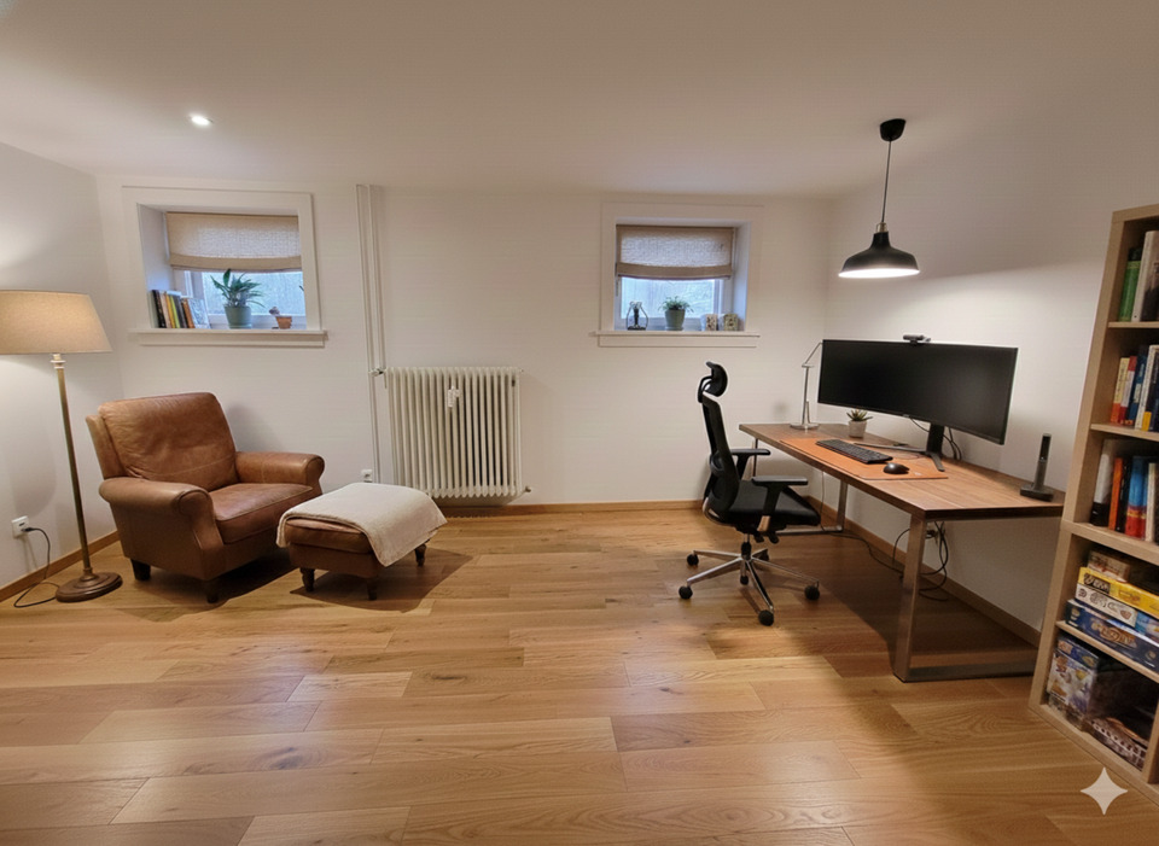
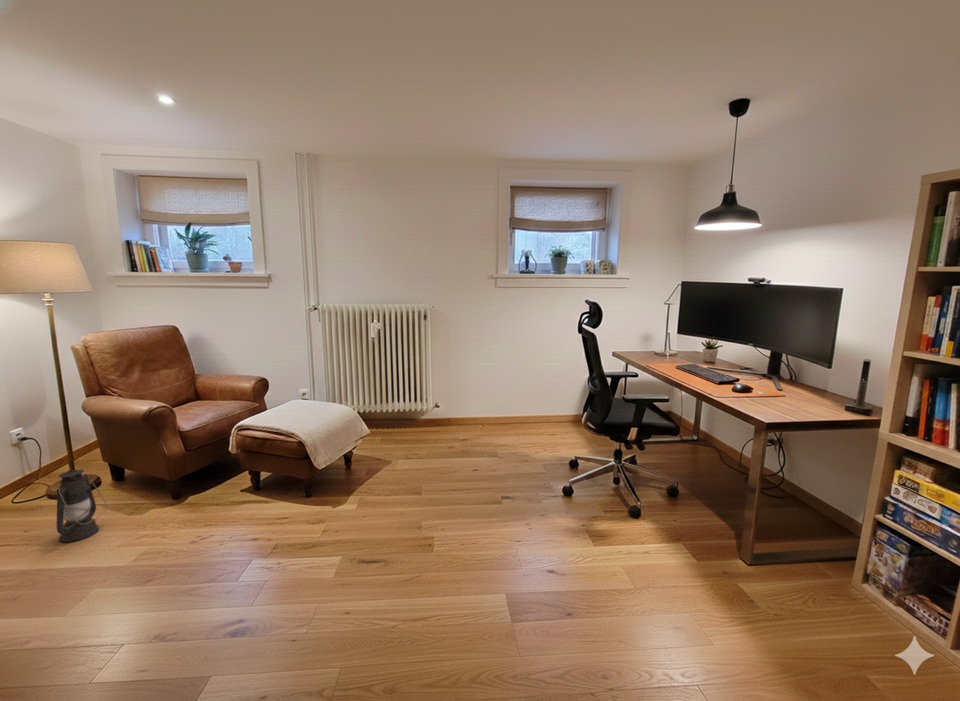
+ lantern (77, 502)
